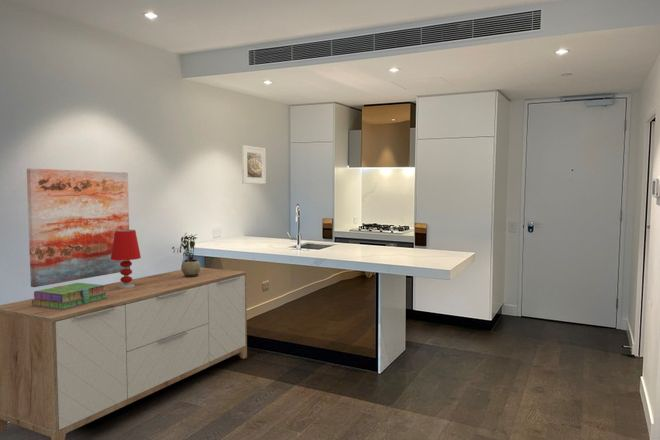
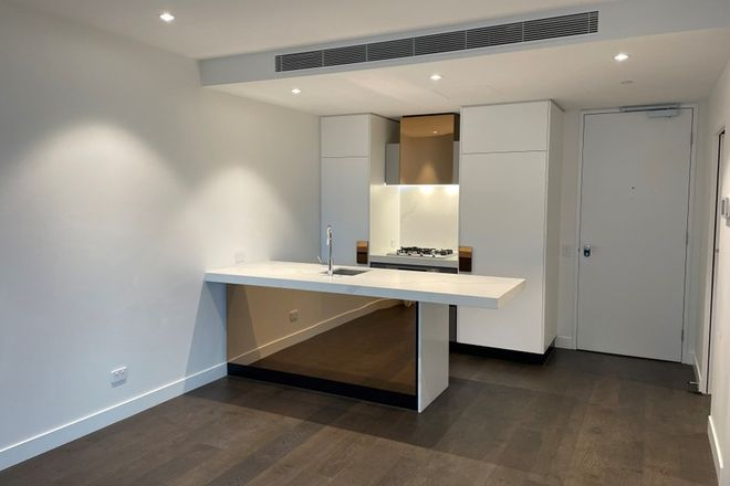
- stack of books (70, 294)
- wall art (83, 224)
- sideboard (143, 338)
- table lamp (125, 258)
- potted plant (187, 254)
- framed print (254, 165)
